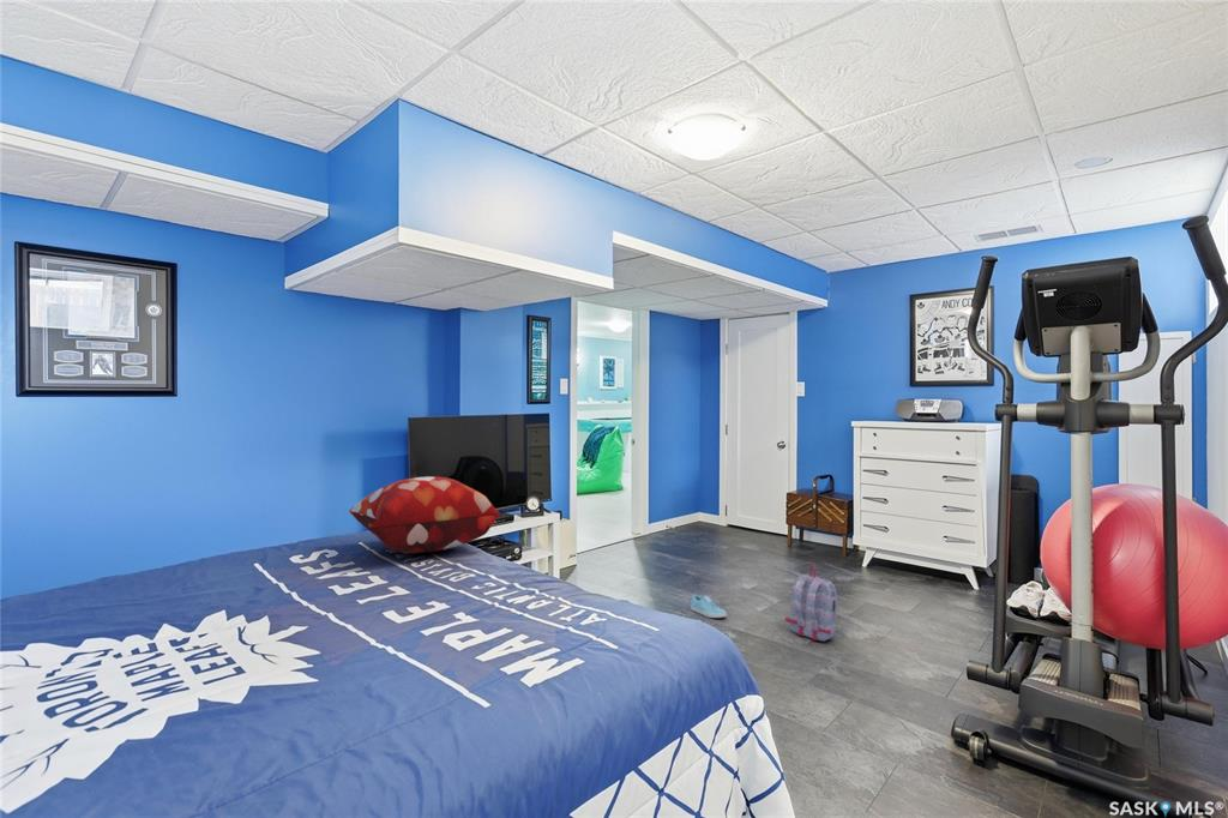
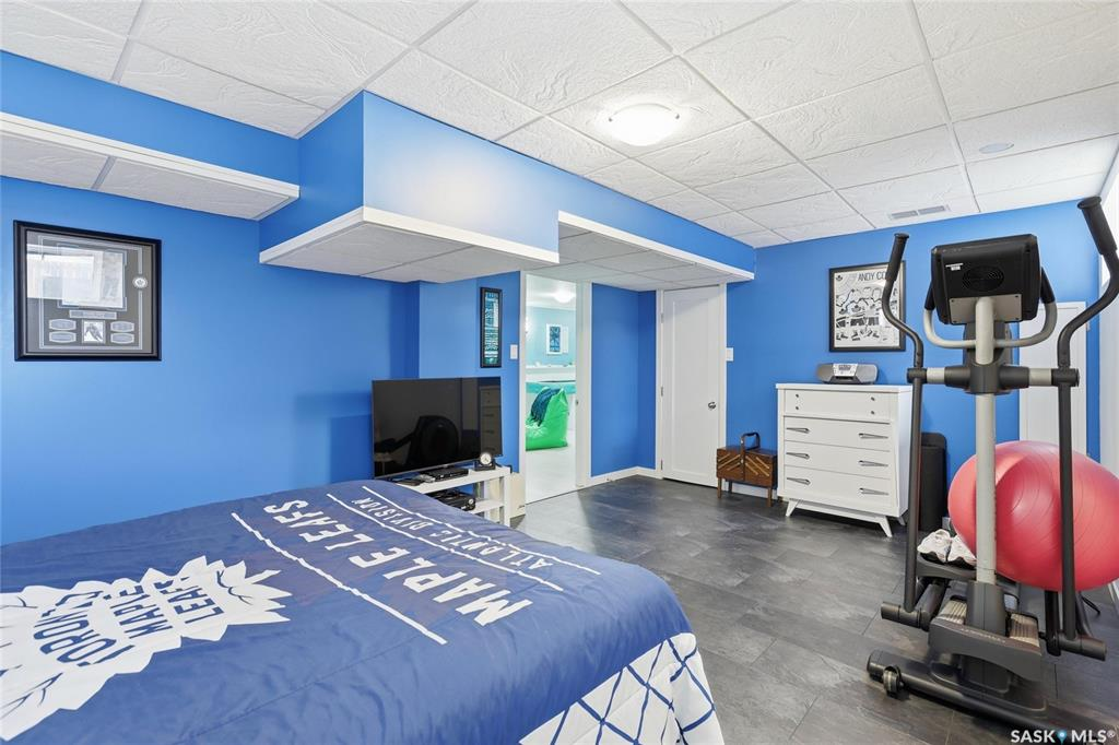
- decorative pillow (425, 512)
- backpack (811, 600)
- sneaker (708, 605)
